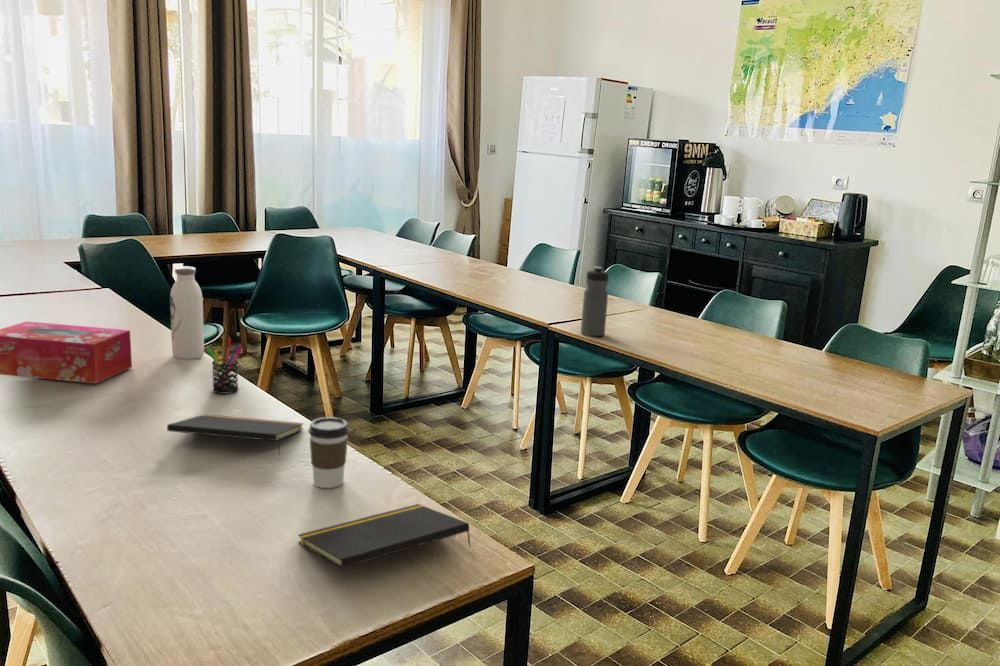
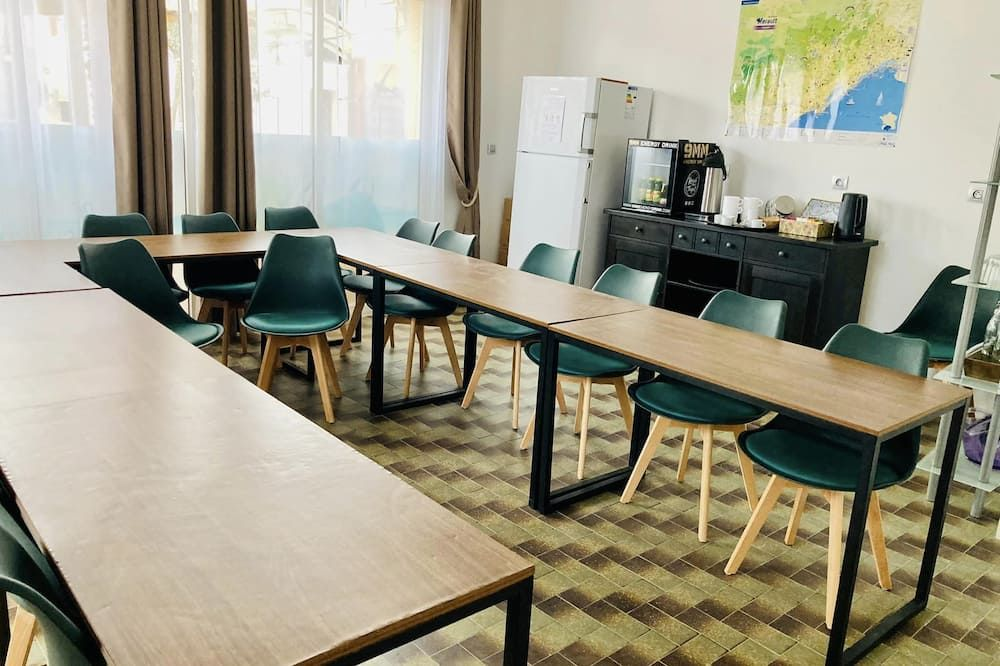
- tissue box (60, 351)
- notepad (238, 427)
- water bottle (186, 311)
- water bottle (595, 300)
- coffee cup (328, 452)
- notepad (383, 533)
- pen holder (222, 365)
